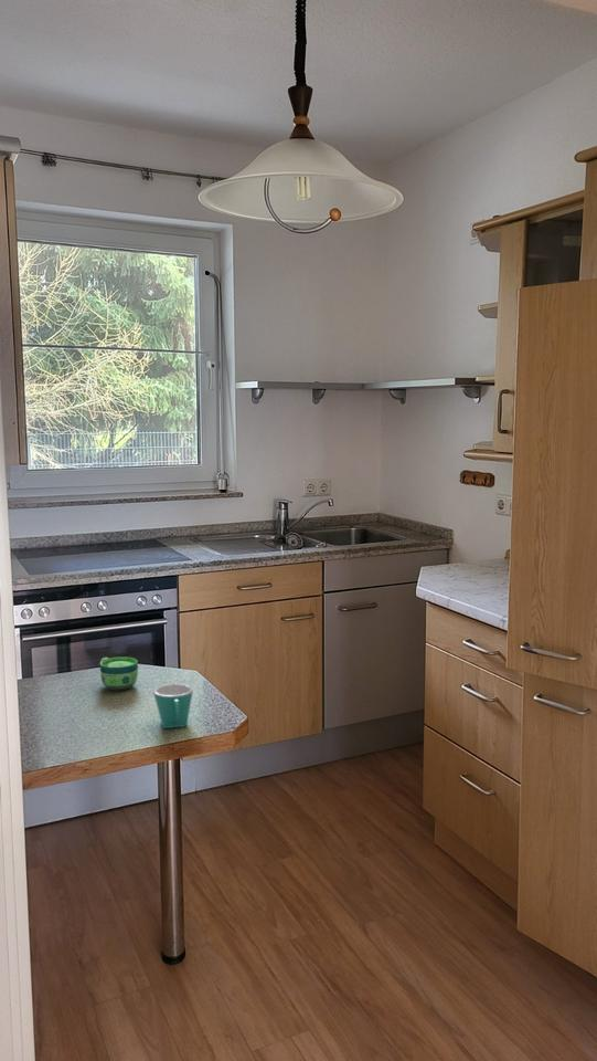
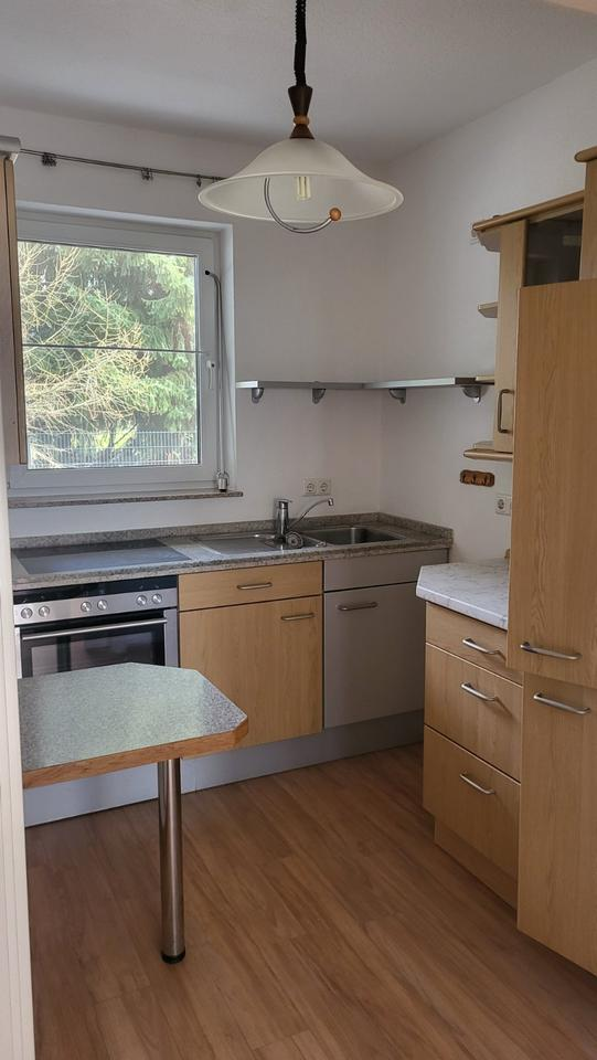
- mug (174, 708)
- cup (115, 673)
